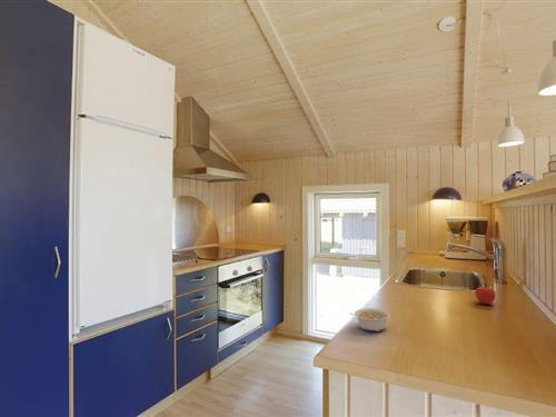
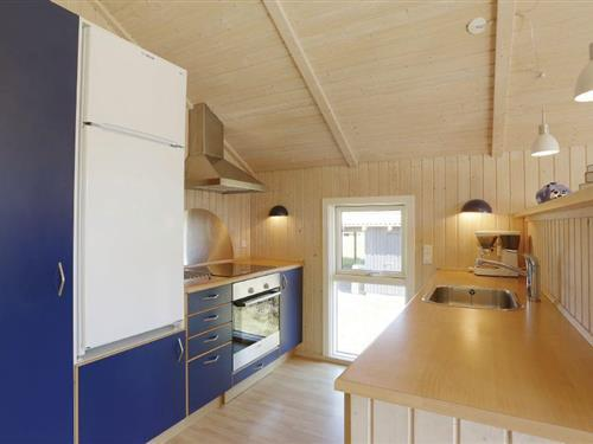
- fruit (485, 294)
- legume (371, 319)
